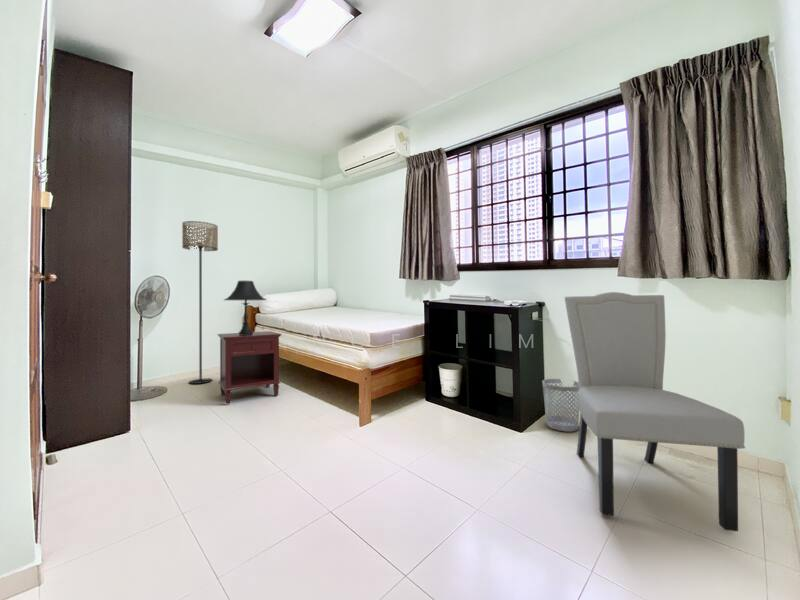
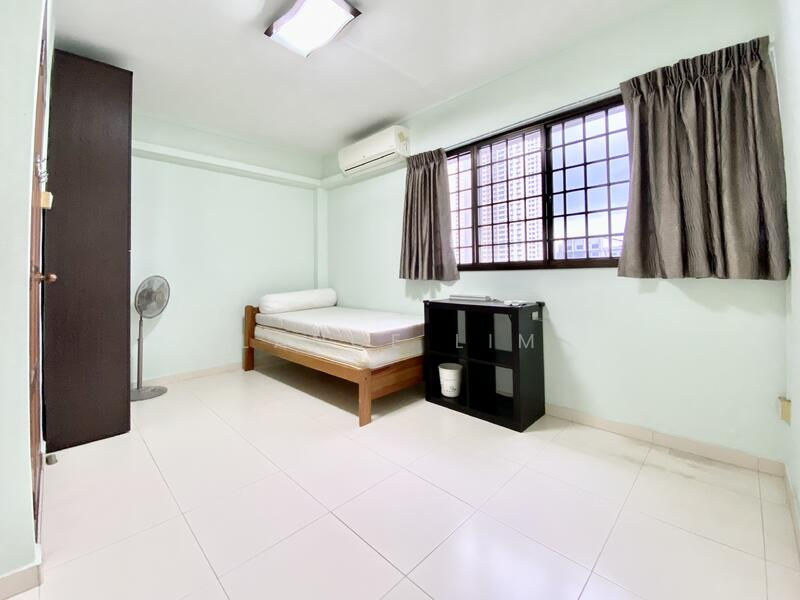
- nightstand (249, 364)
- table lamp (245, 307)
- chair (634, 388)
- floor lamp (200, 302)
- wastebasket (561, 404)
